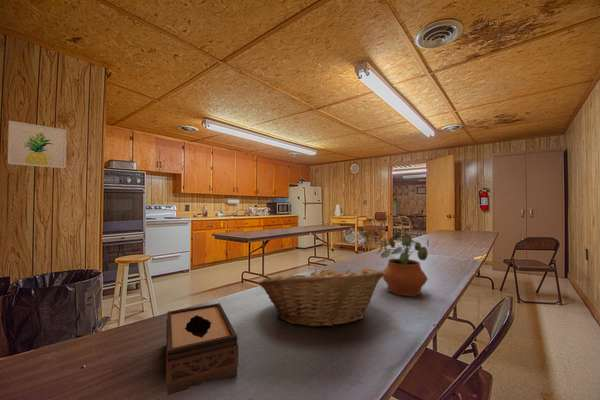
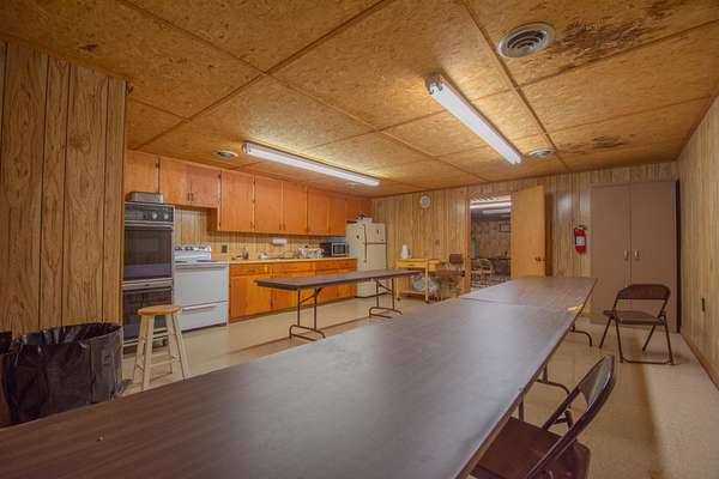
- fruit basket (321, 288)
- wall art (38, 145)
- tissue box (198, 340)
- potted plant (400, 262)
